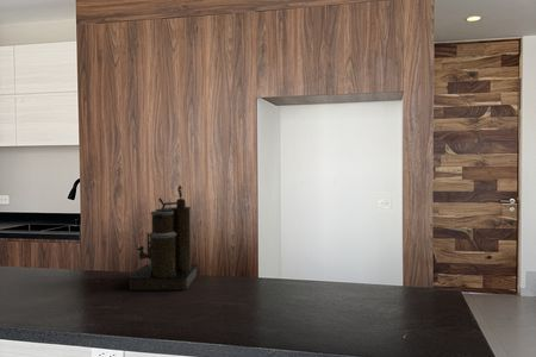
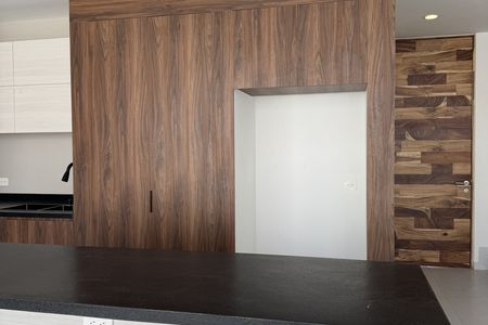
- coffee maker (163, 233)
